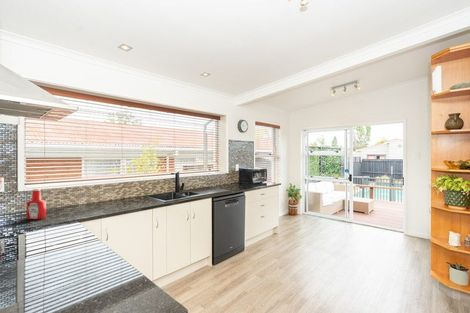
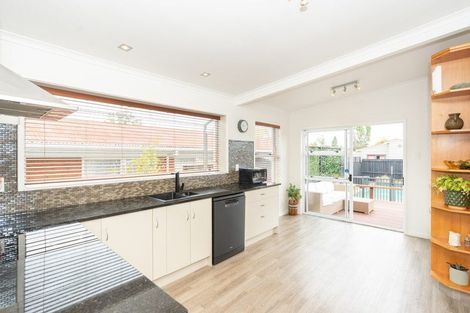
- soap bottle (36, 203)
